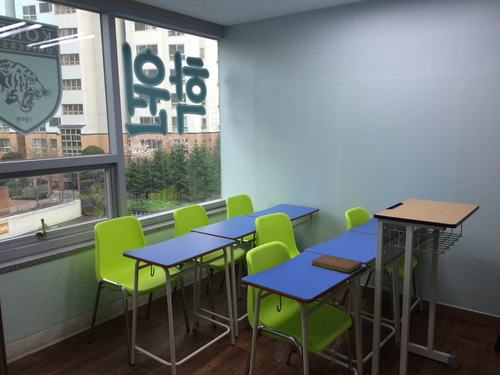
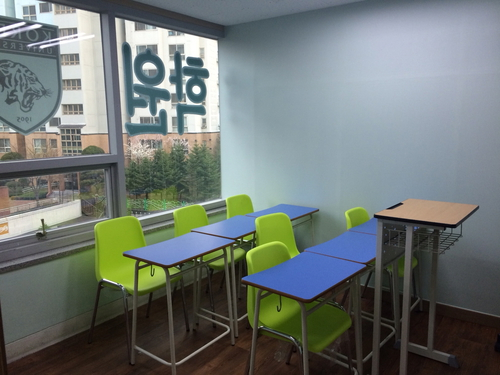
- notebook (336, 262)
